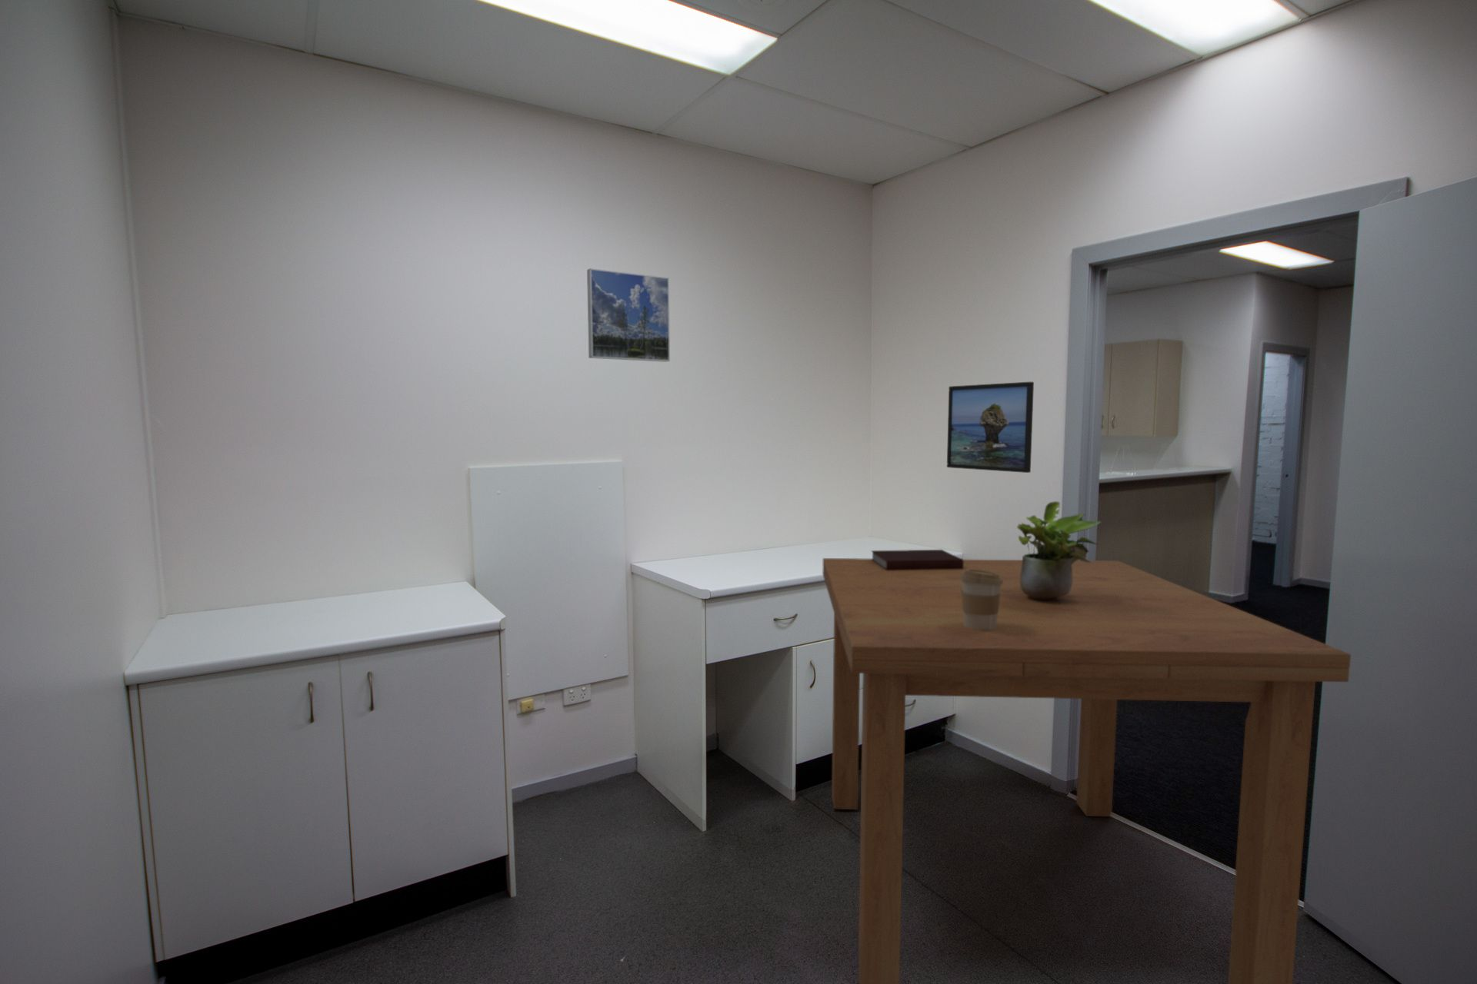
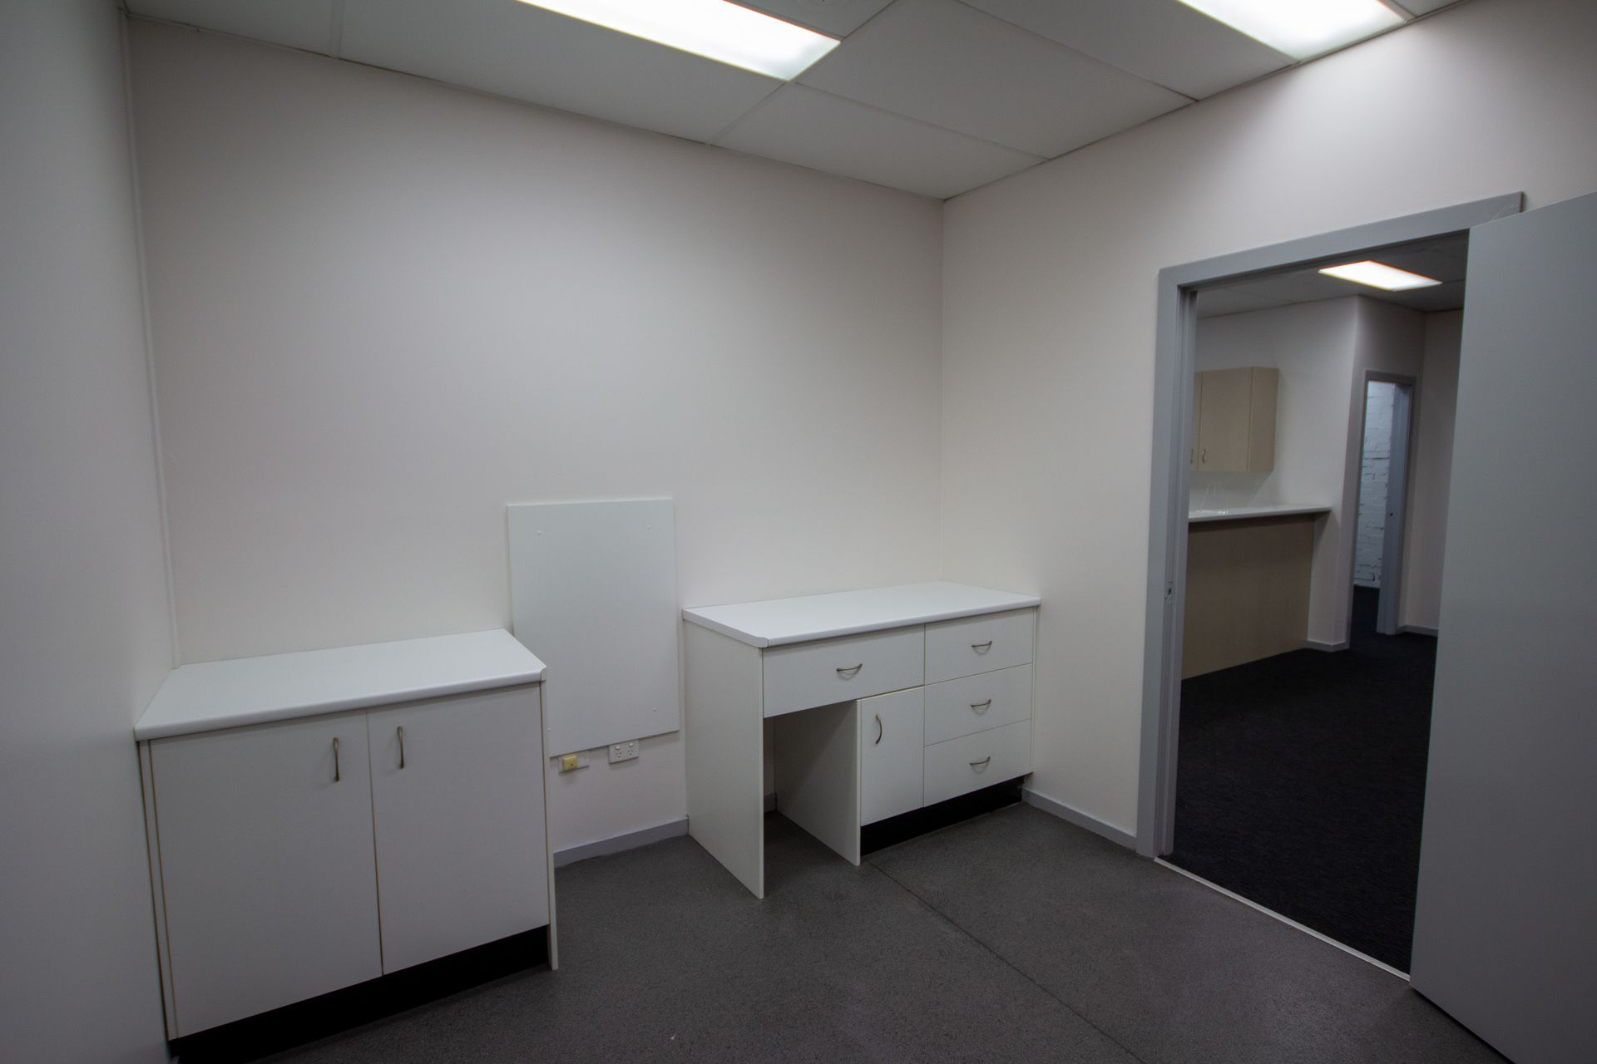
- dining table (1018, 697)
- coffee cup (980, 596)
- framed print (987, 426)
- potted plant (1054, 552)
- notebook (915, 559)
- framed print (630, 316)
